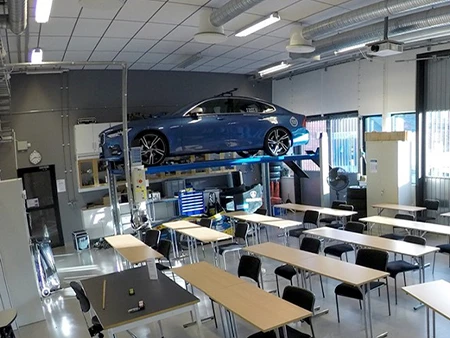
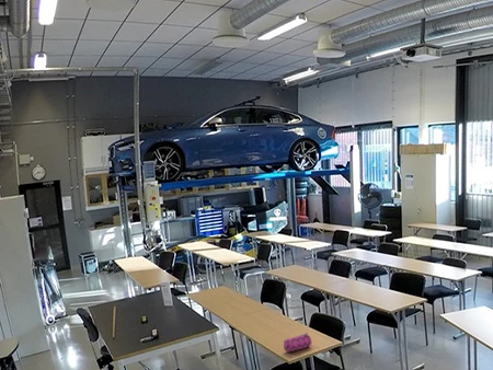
+ pencil case (297, 342)
